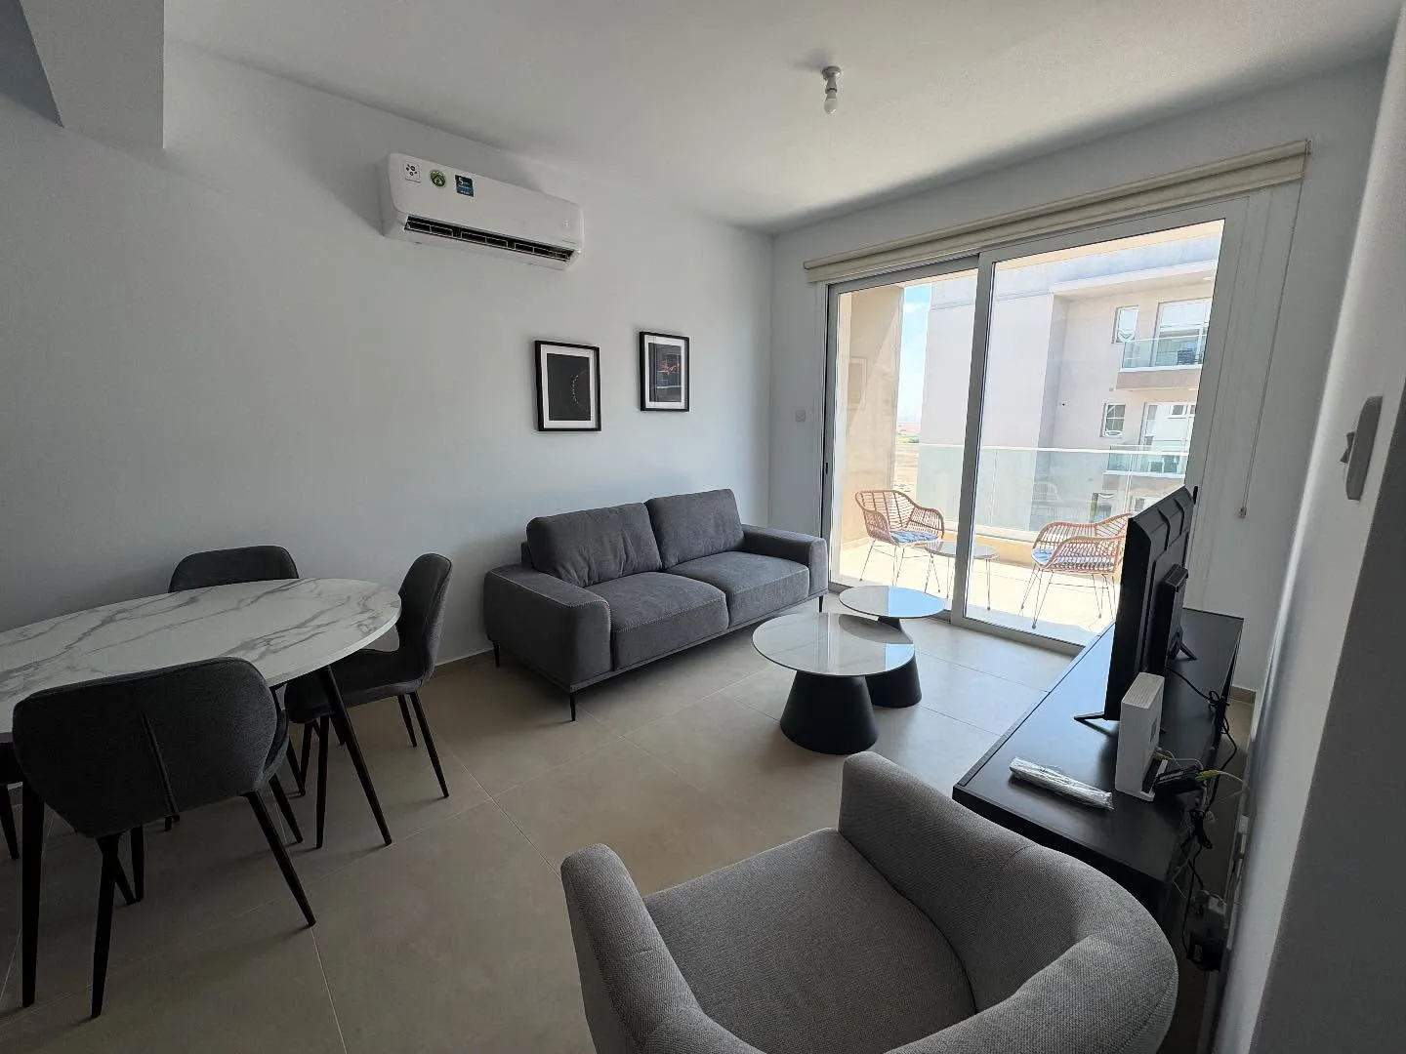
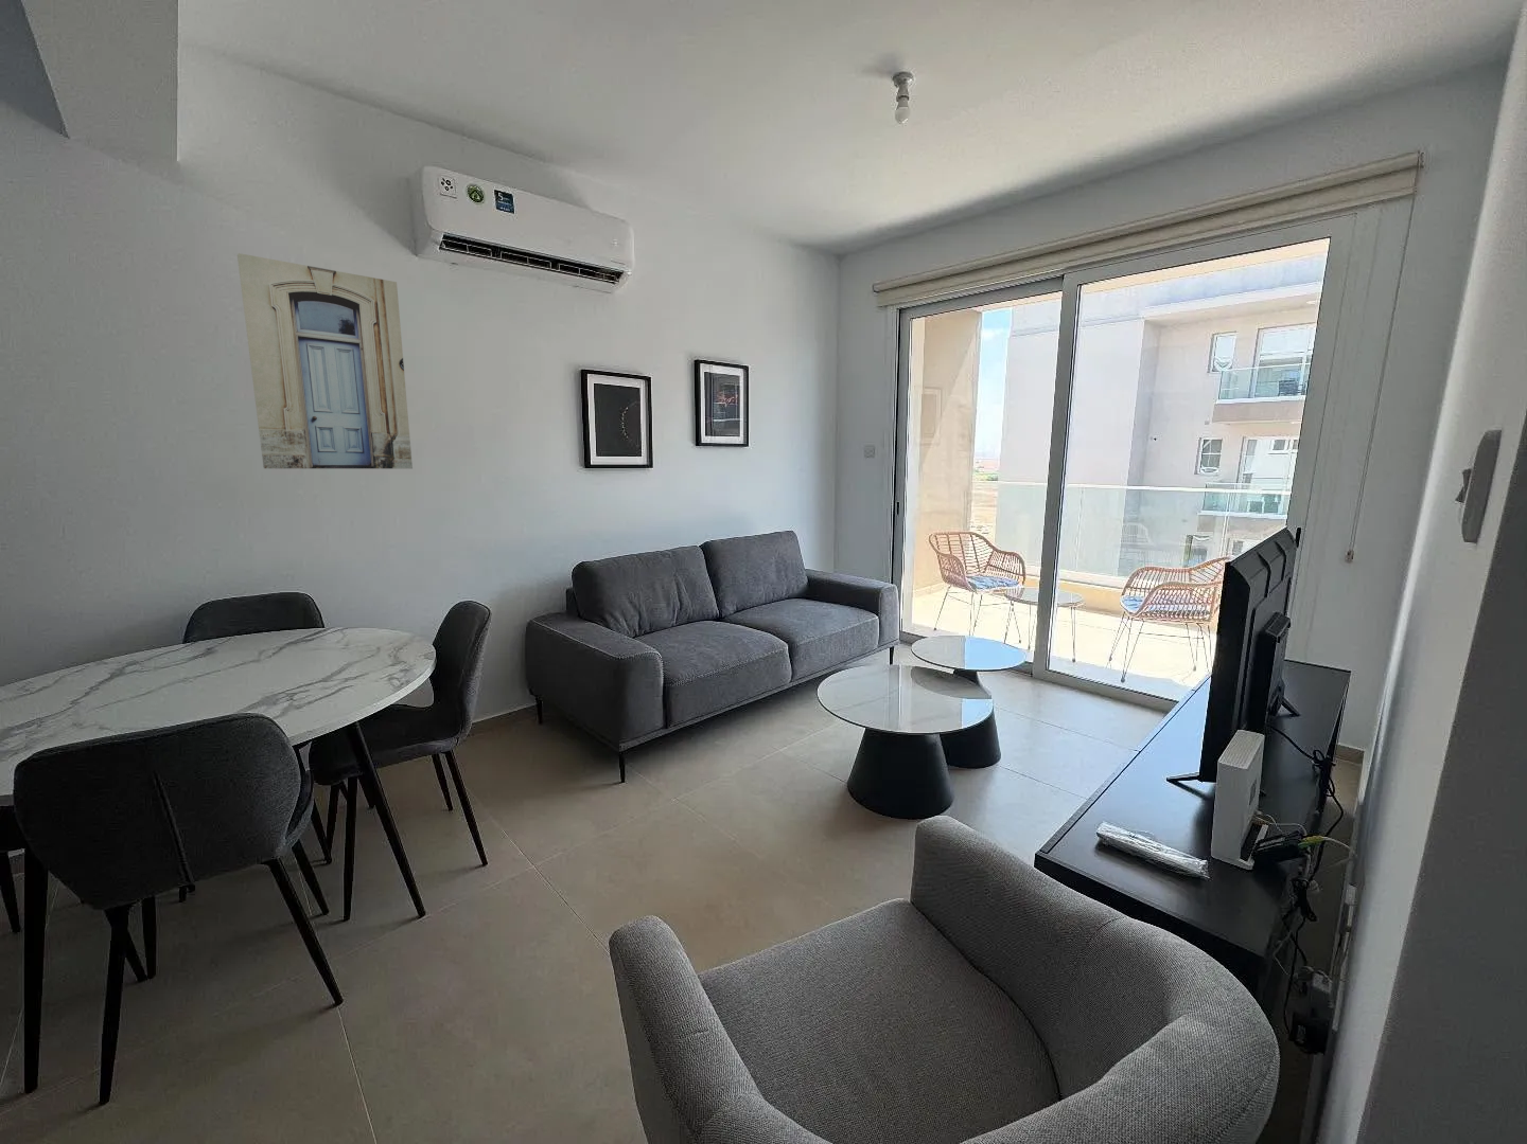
+ wall art (332, 371)
